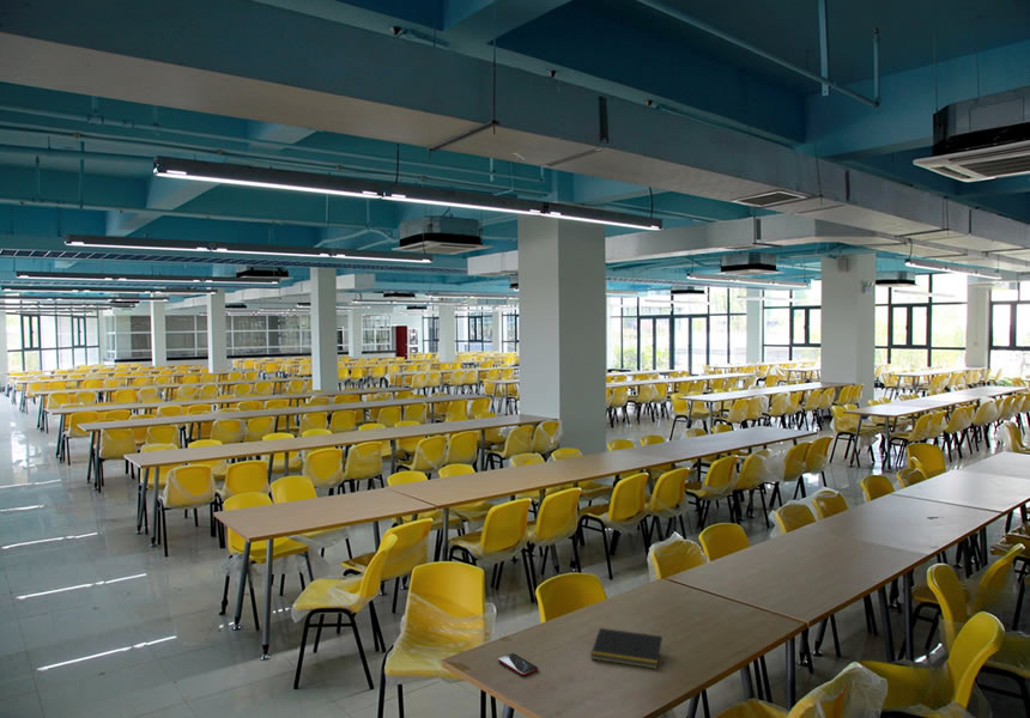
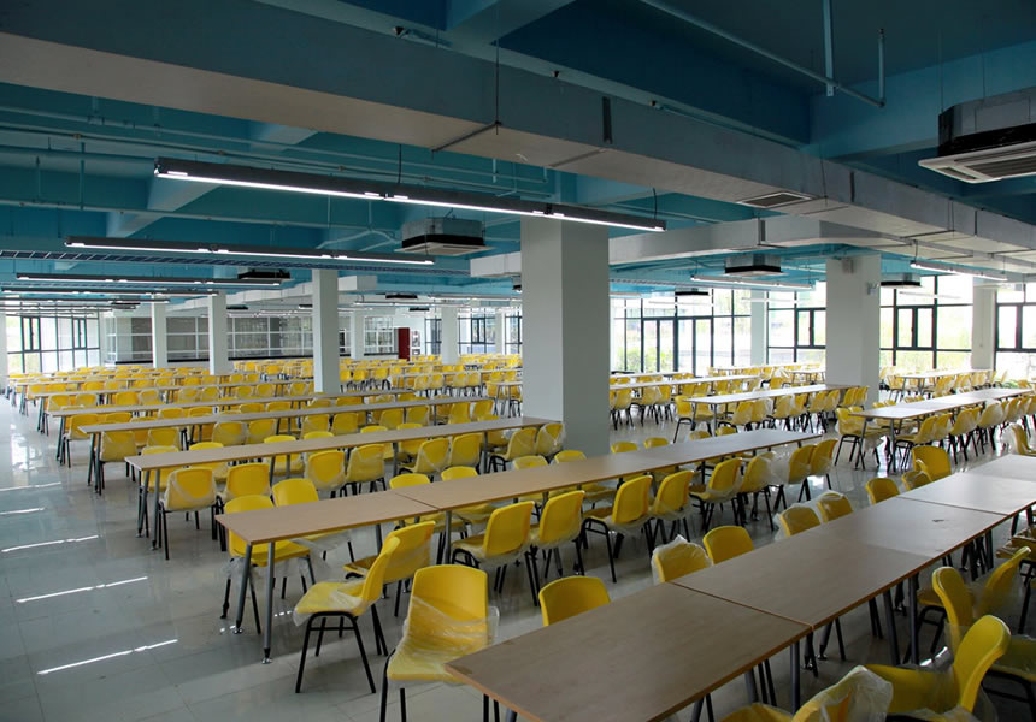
- smartphone (517, 663)
- notepad (626, 647)
